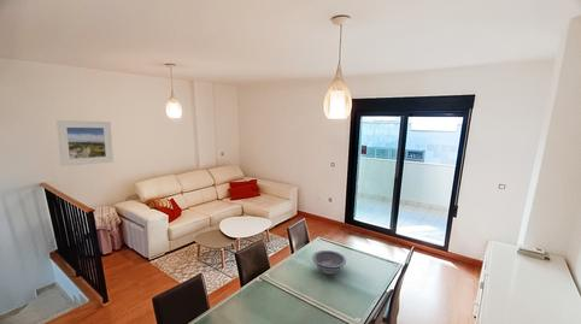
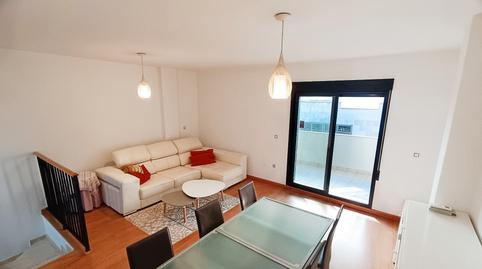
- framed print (87, 142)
- decorative bowl (328, 264)
